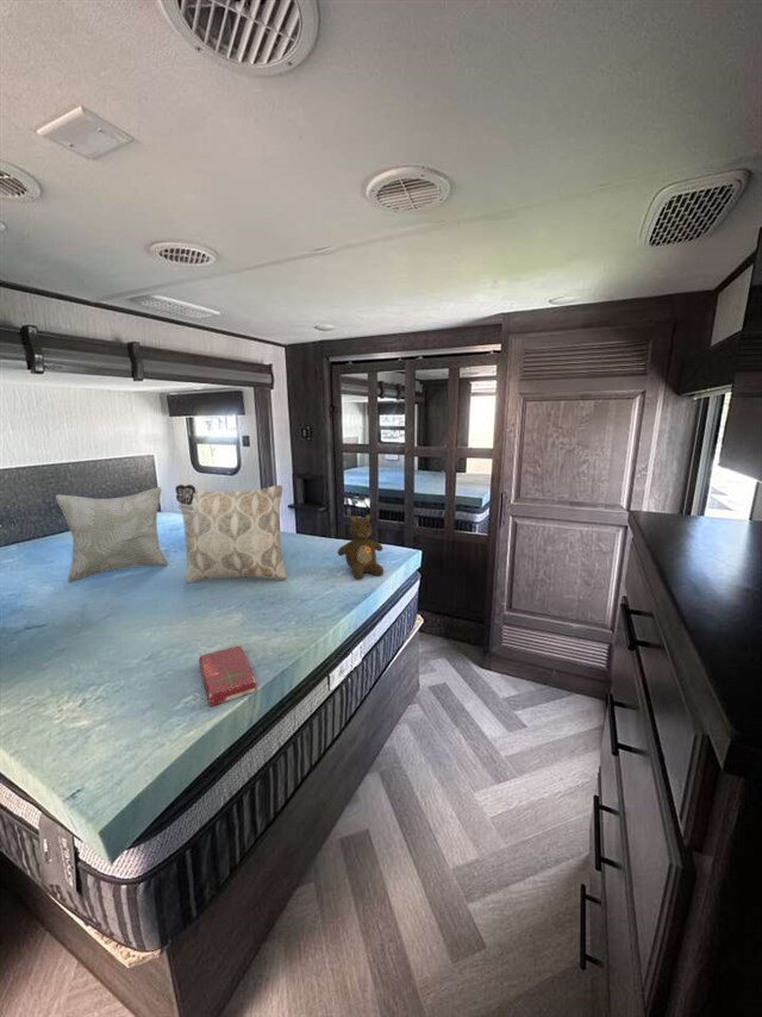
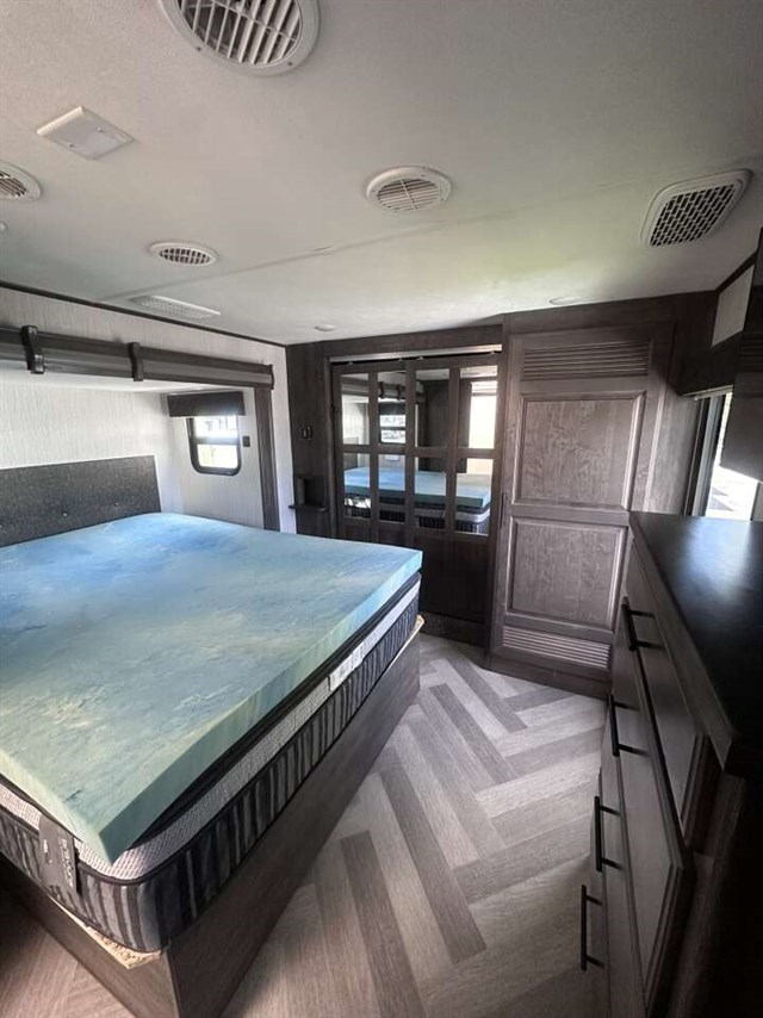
- decorative pillow (115, 532)
- book (226, 672)
- decorative pillow (232, 534)
- teddy bear (363, 544)
